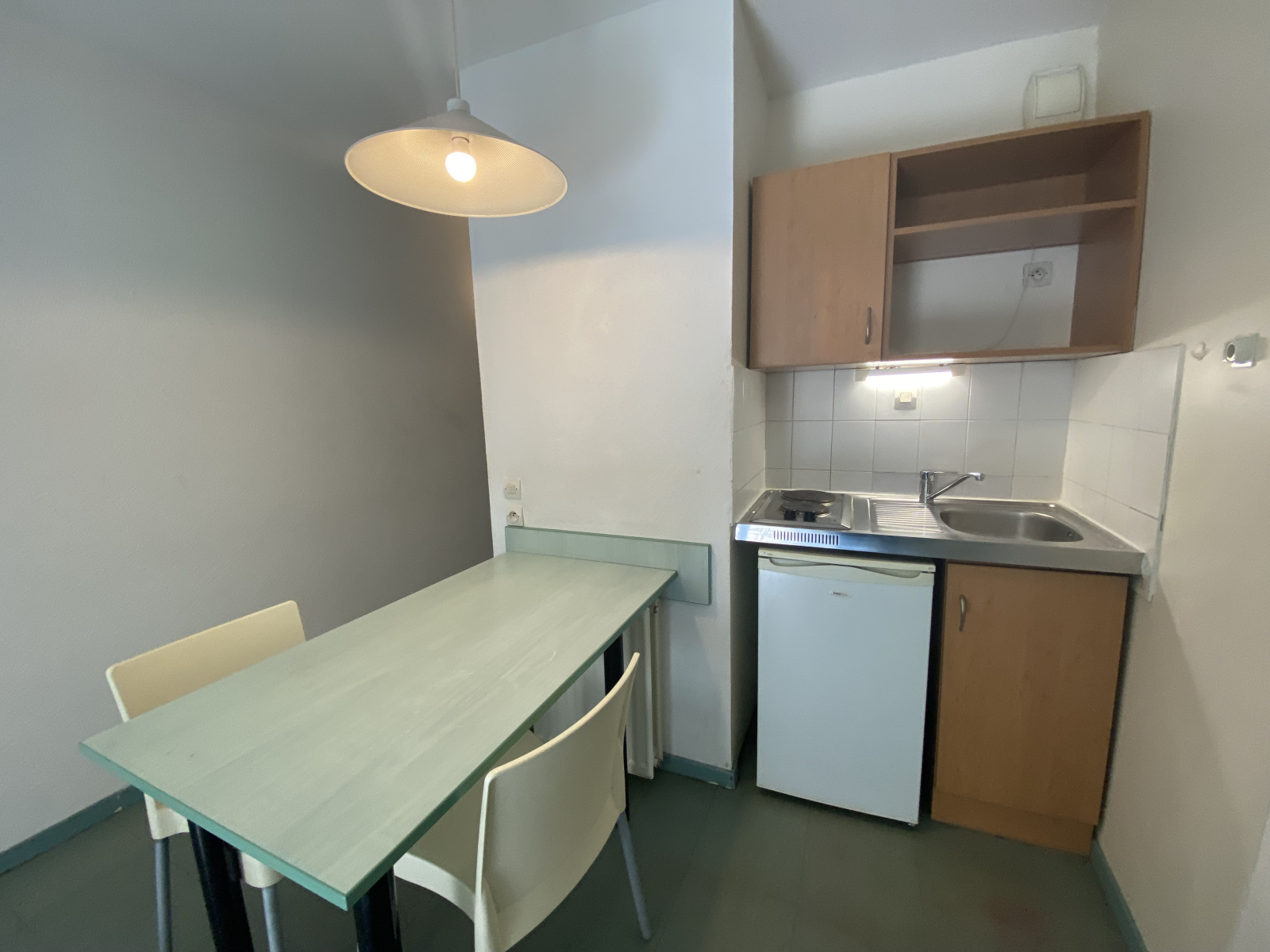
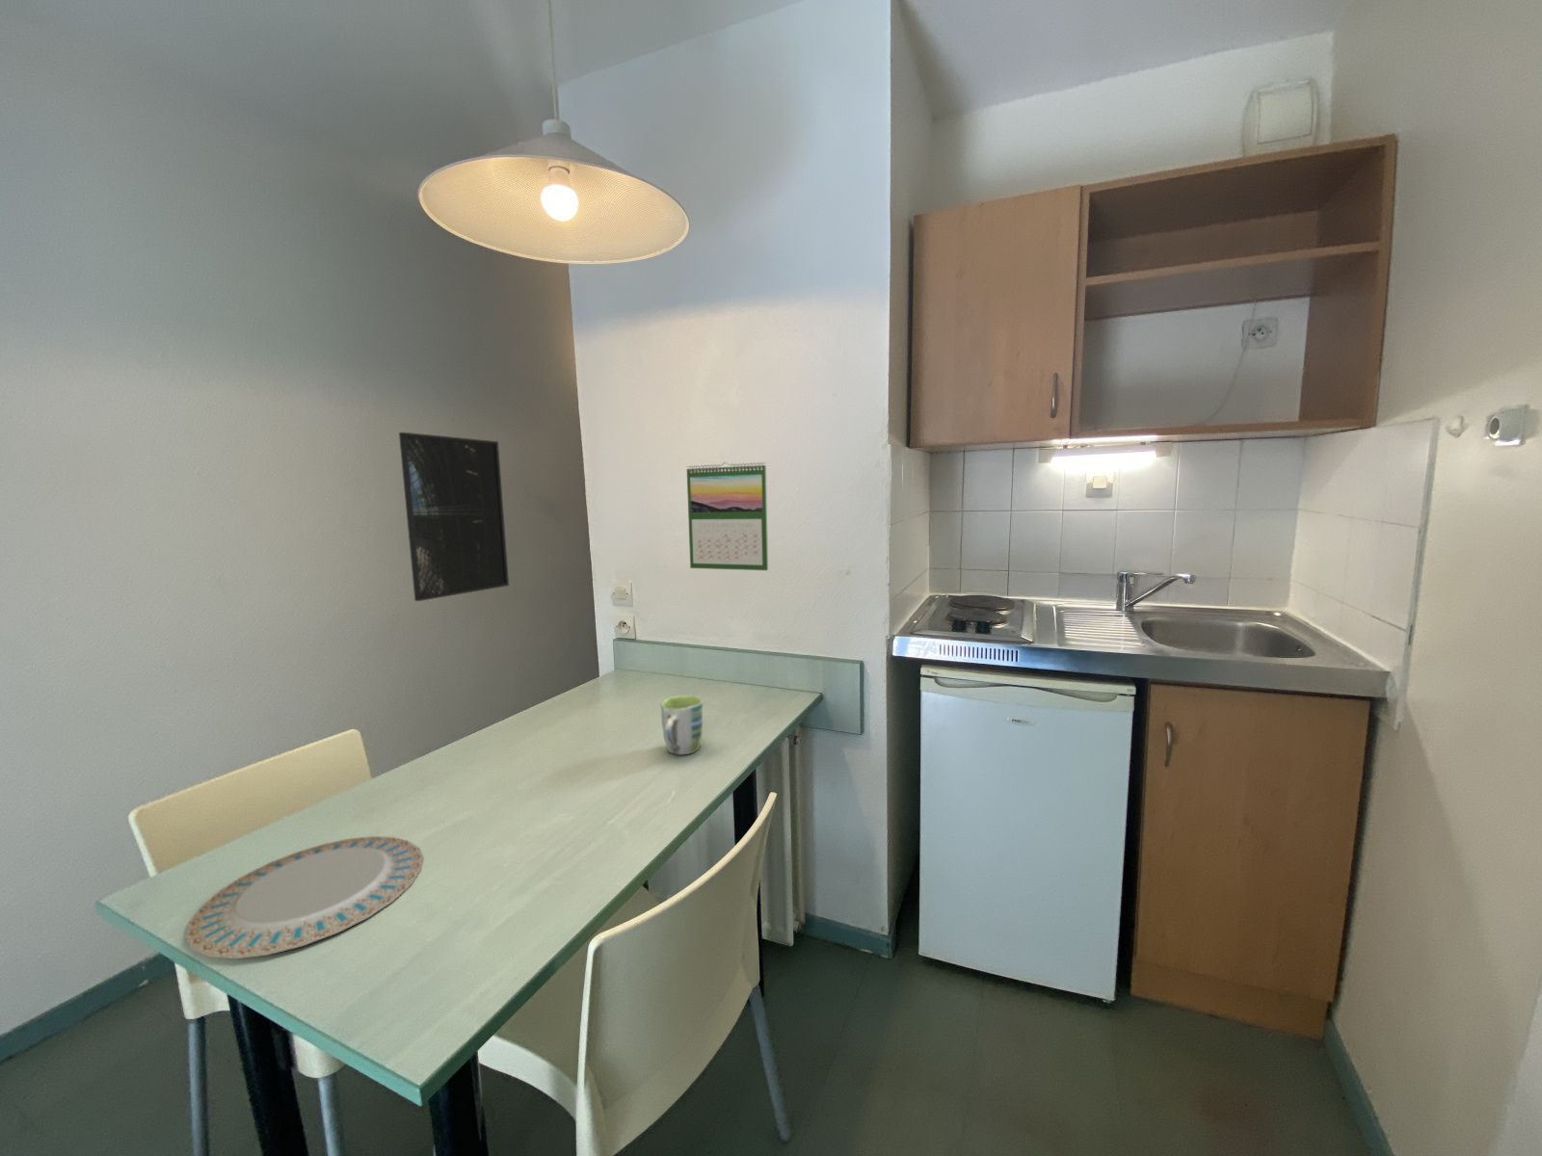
+ calendar (726, 515)
+ chinaware (314, 884)
+ mug (680, 727)
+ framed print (459, 515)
